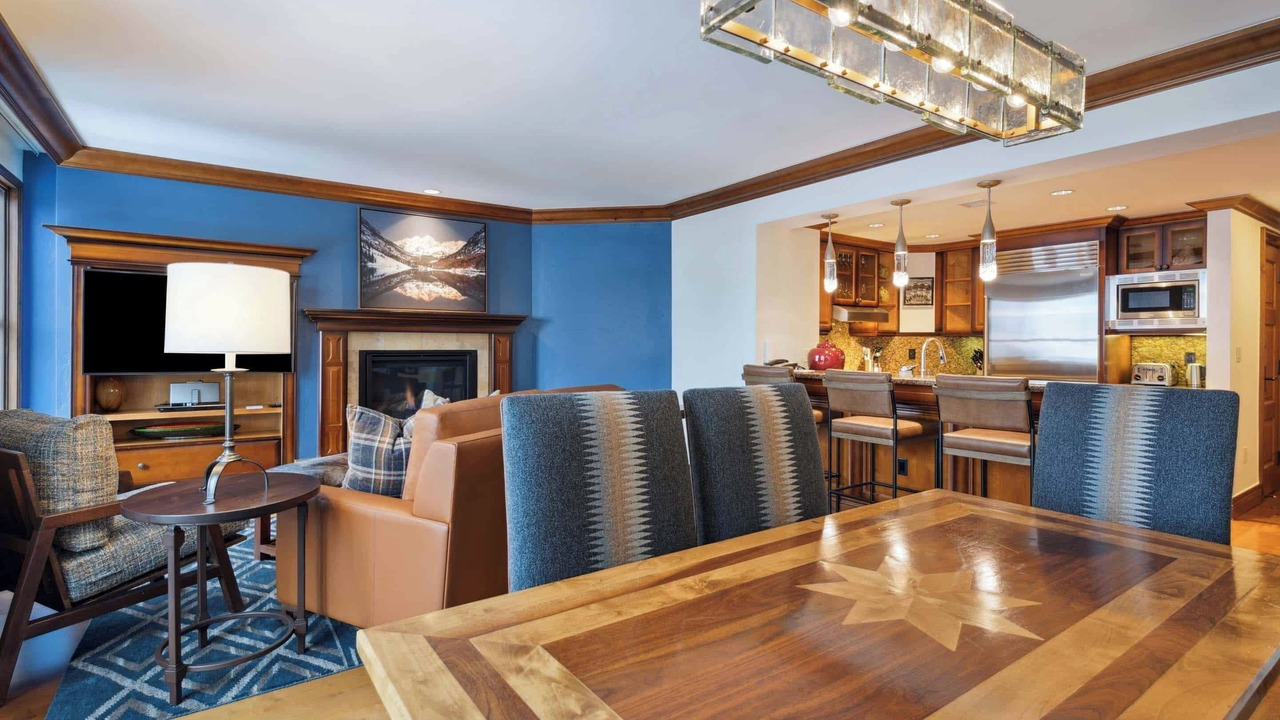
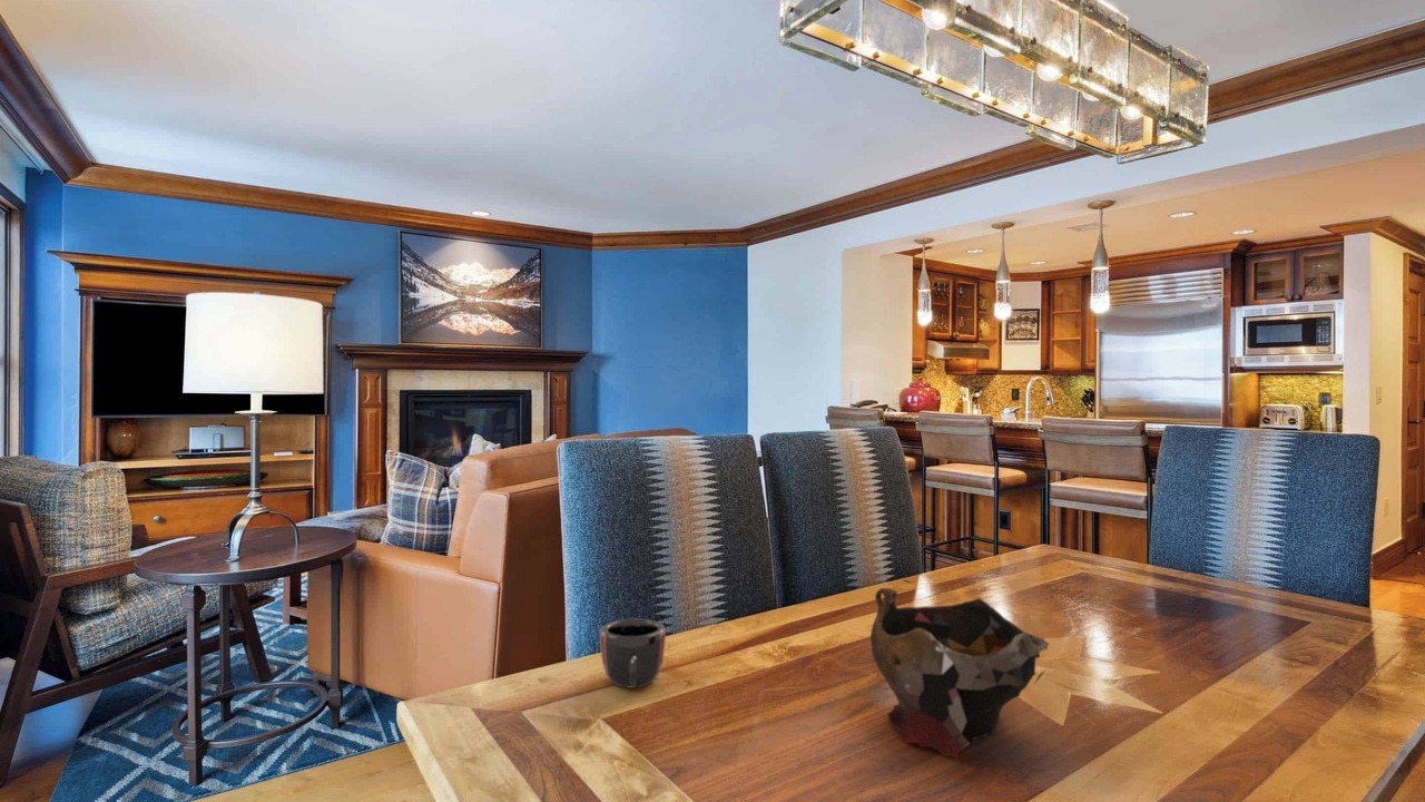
+ decorative bowl (955, 664)
+ mug (632, 657)
